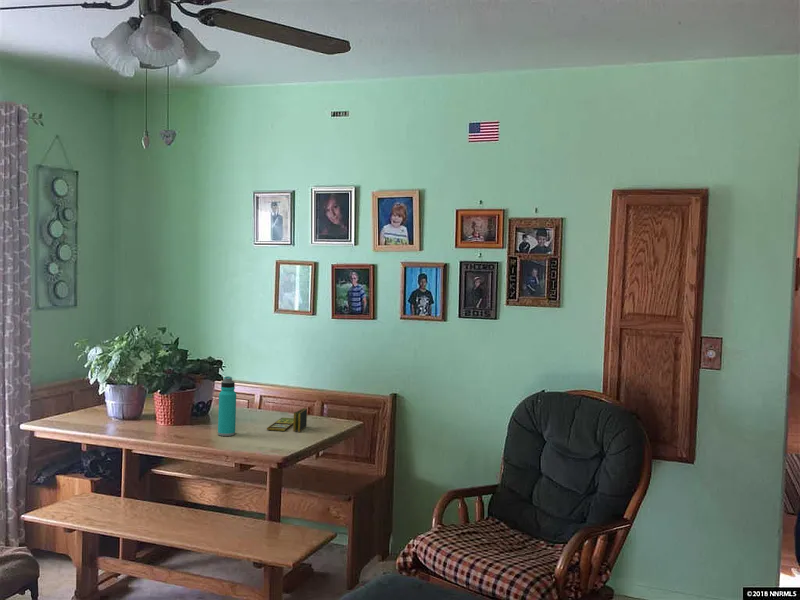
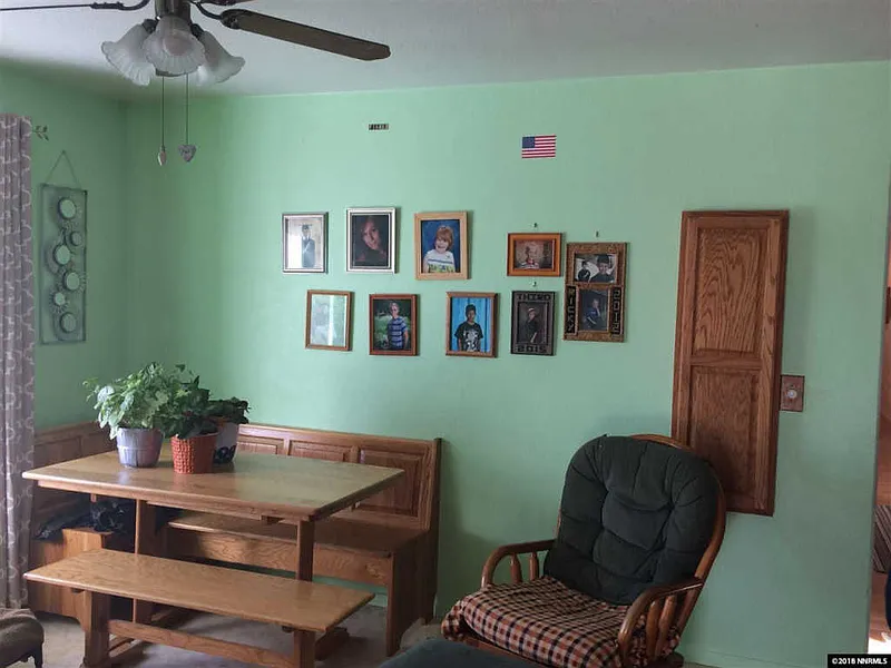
- water bottle (227, 405)
- board game (290, 418)
